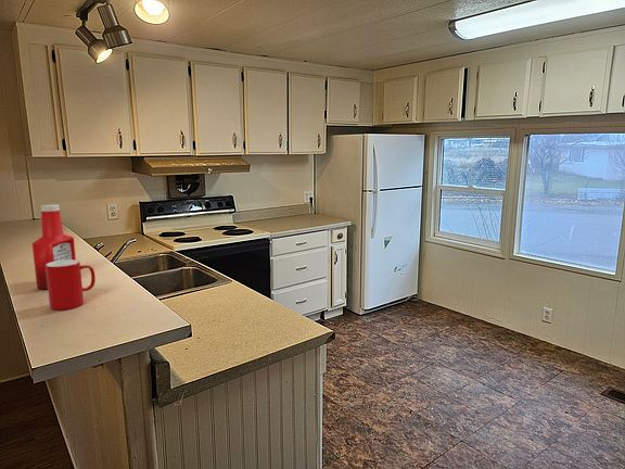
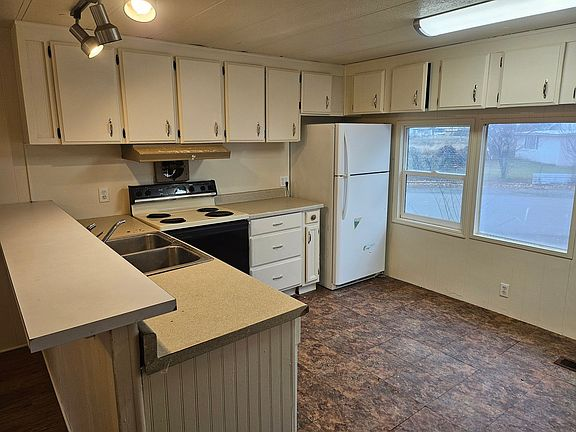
- cup (72, 283)
- soap bottle (53, 244)
